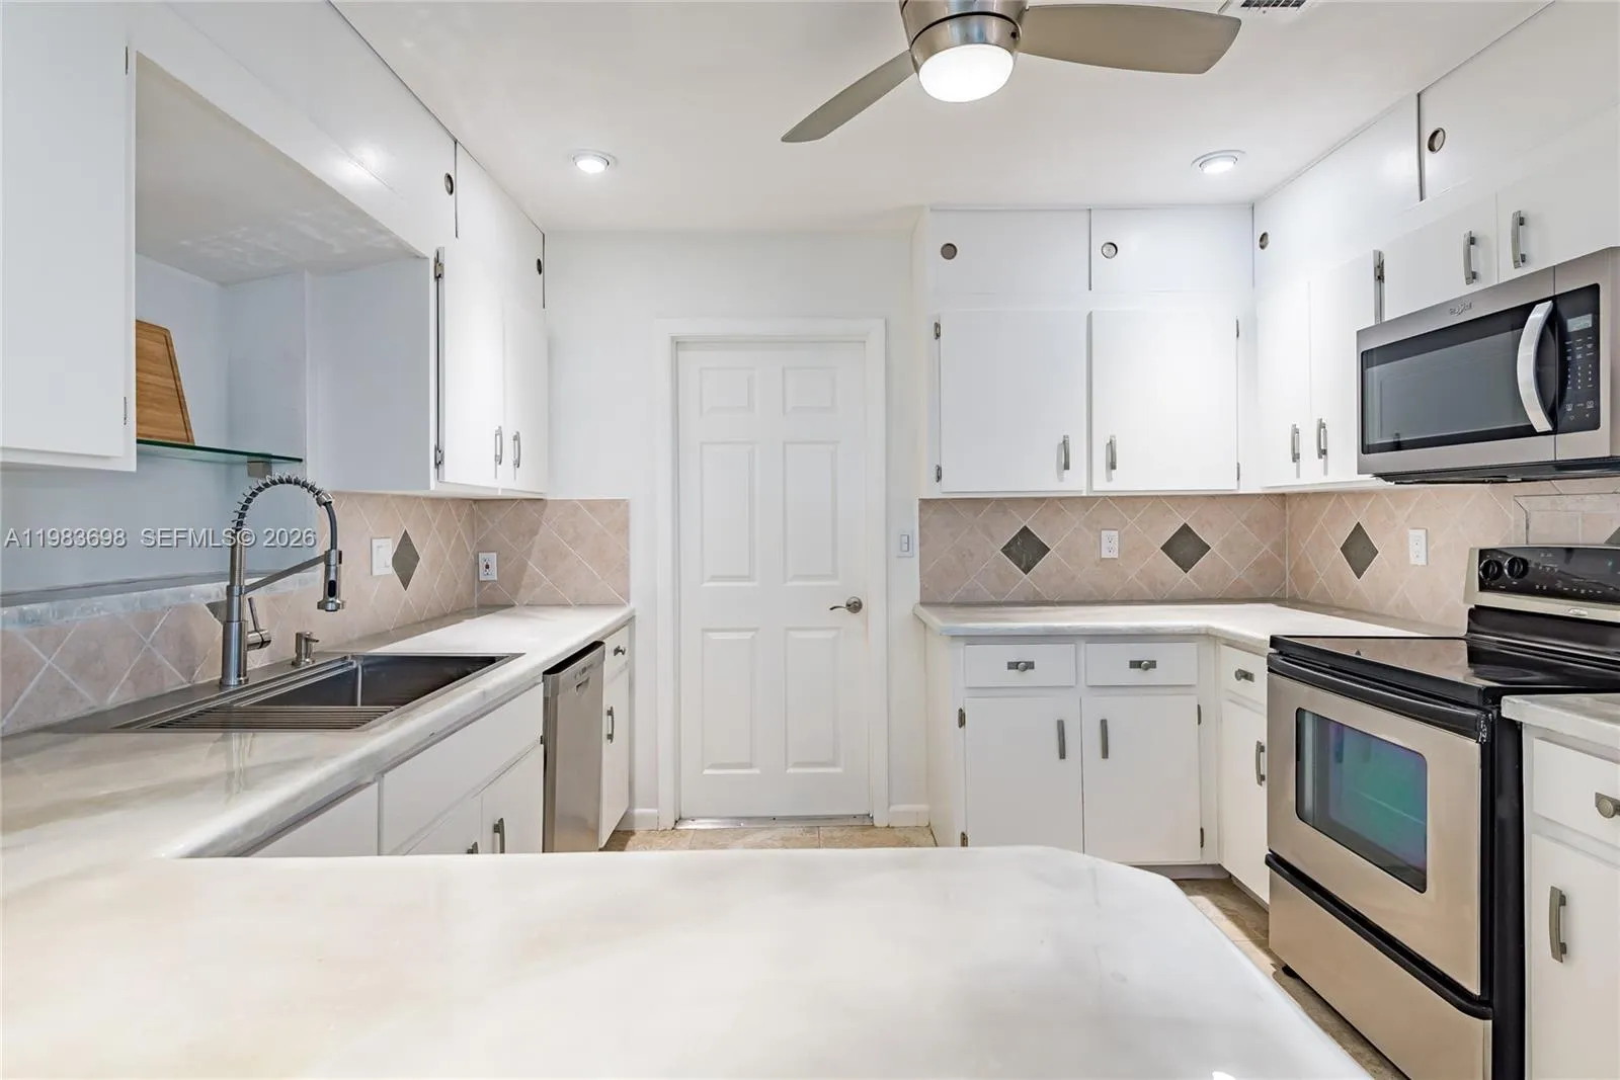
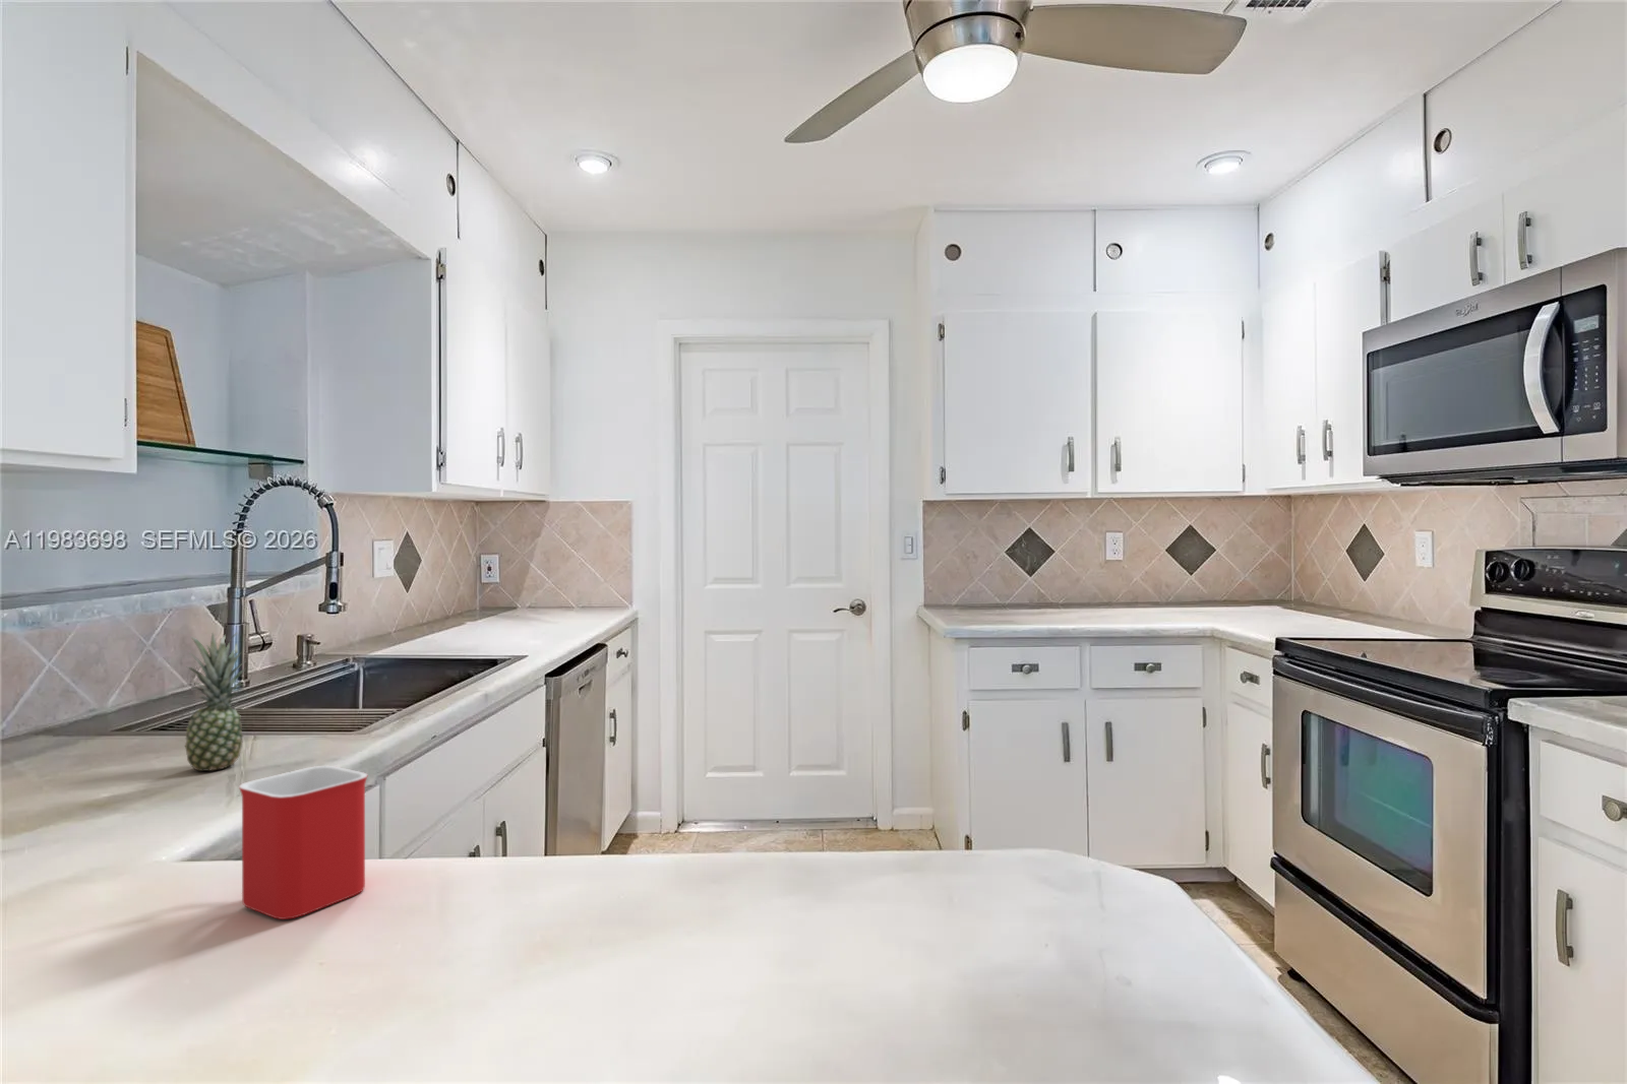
+ mug (293, 834)
+ fruit (217, 698)
